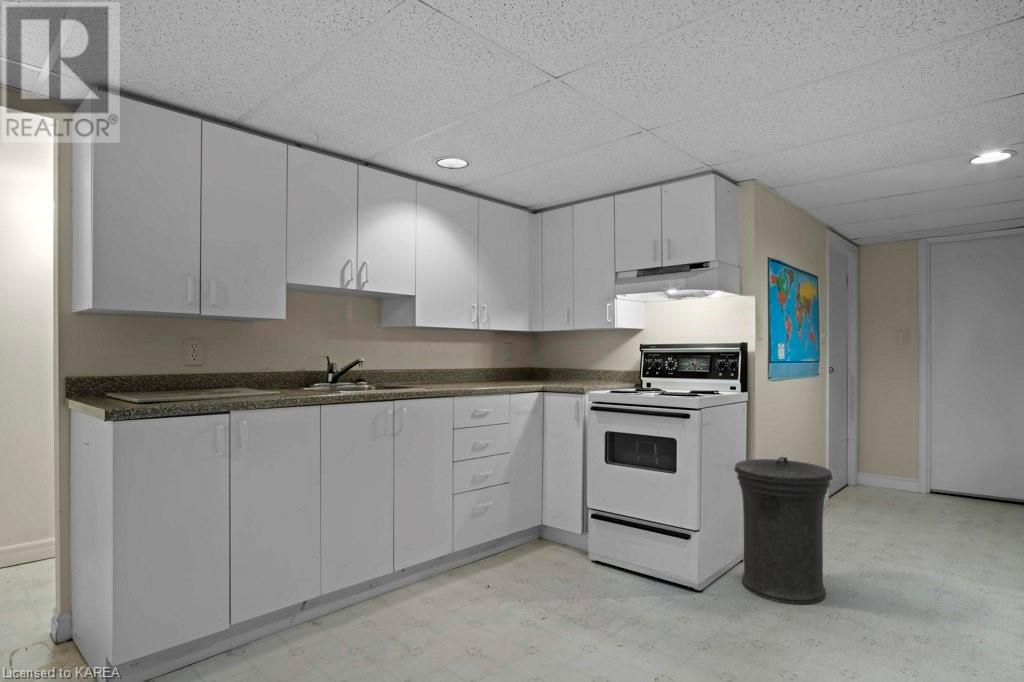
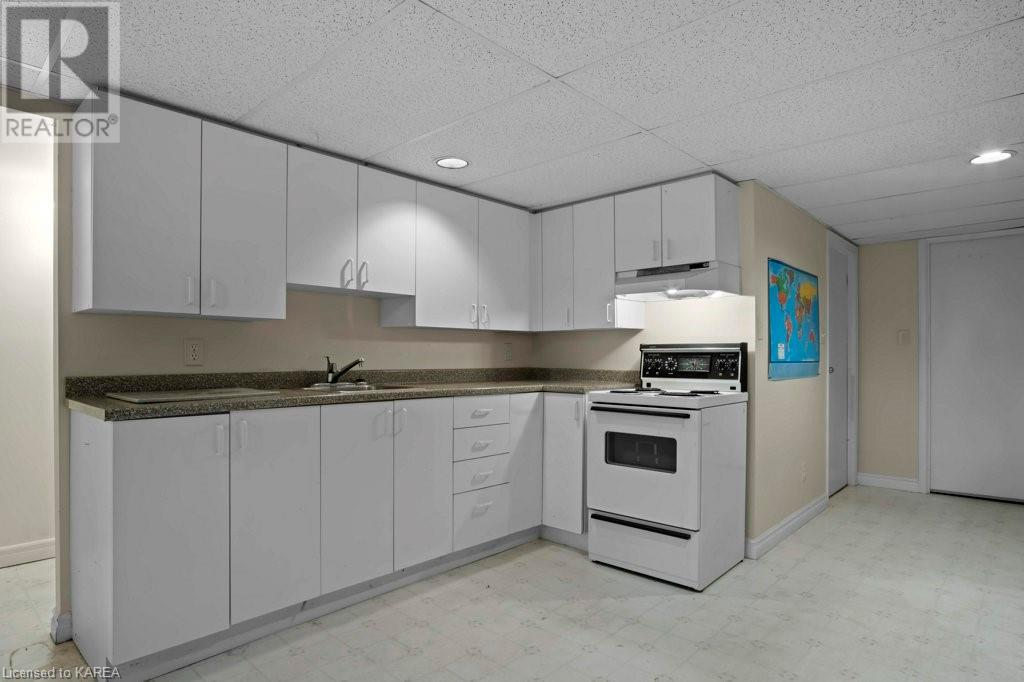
- trash can (782, 522)
